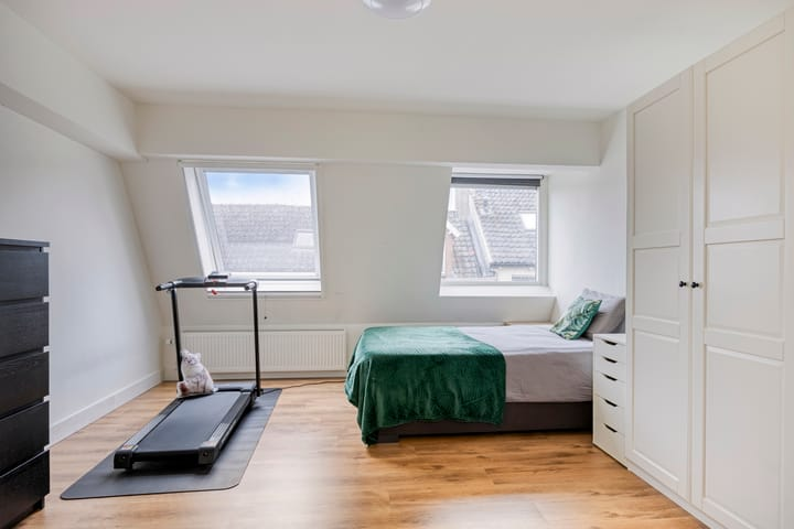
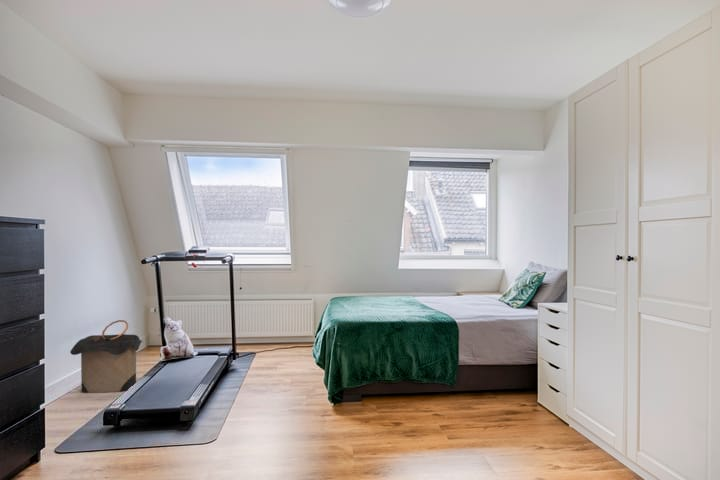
+ laundry hamper (107, 355)
